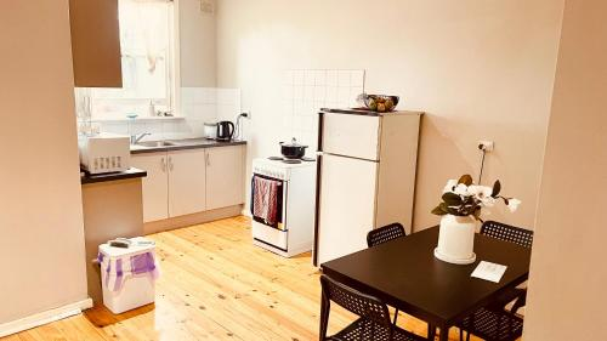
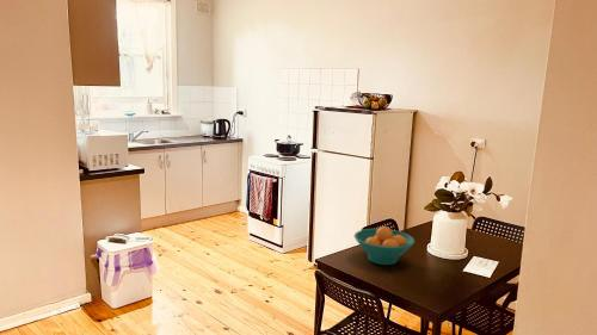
+ fruit bowl (383, 243)
